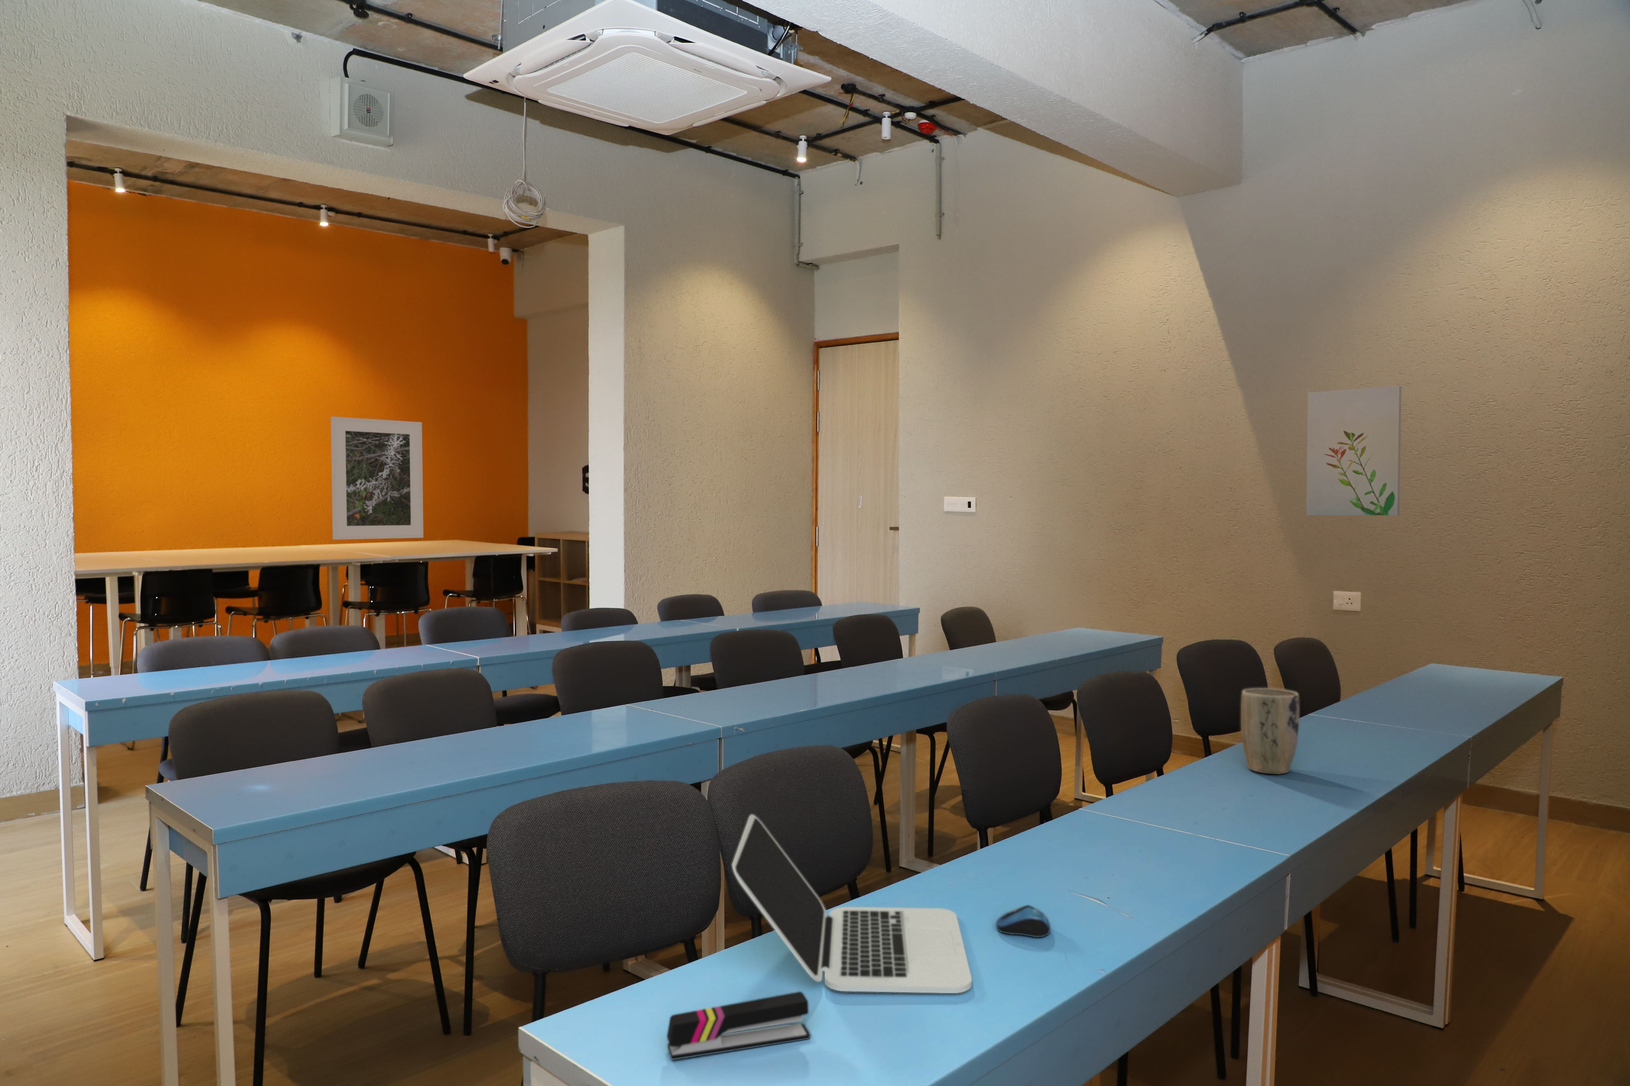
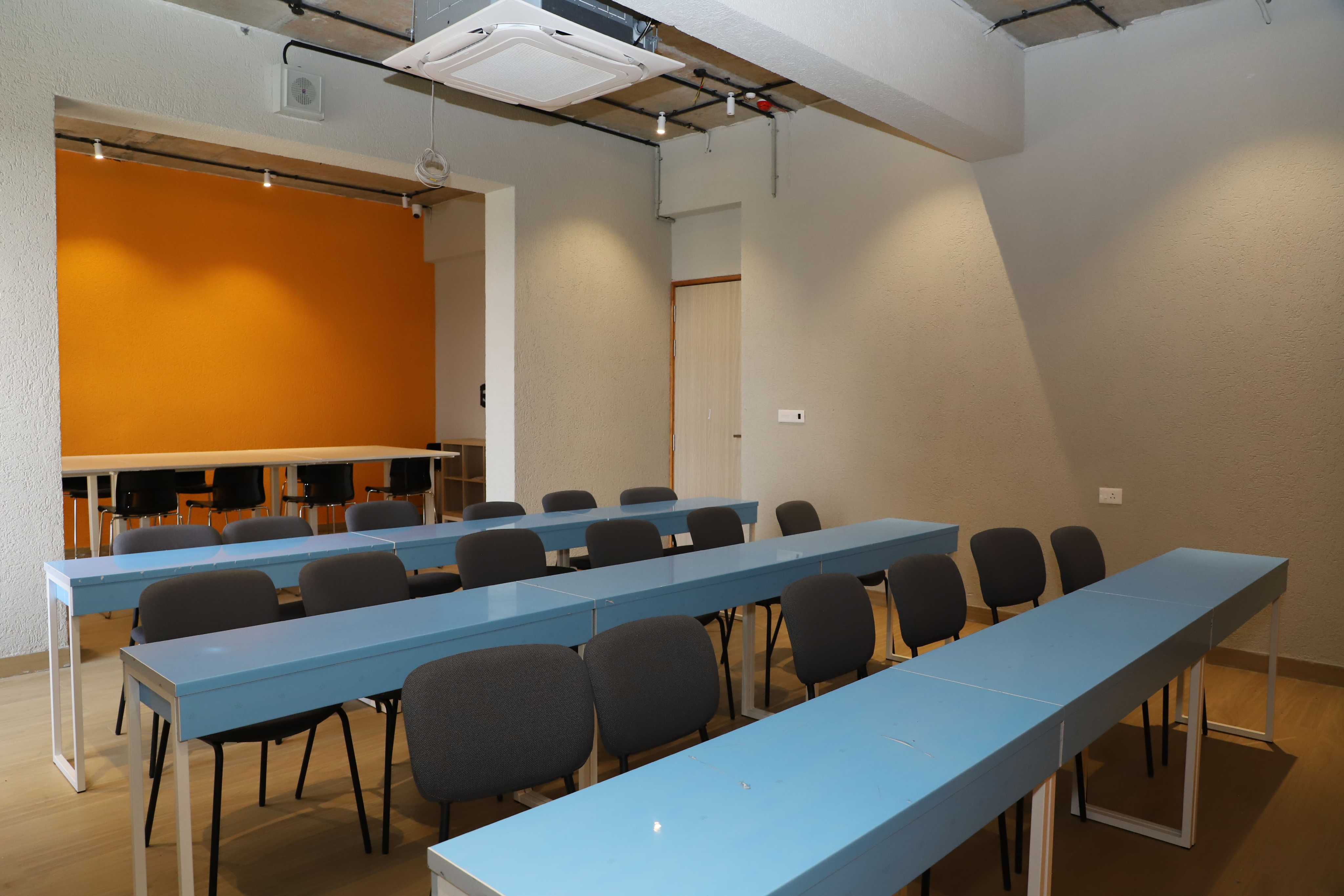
- wall art (1352, 452)
- plant pot (1270, 731)
- laptop (853, 907)
- computer mouse (1024, 918)
- stapler (739, 1023)
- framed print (378, 479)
